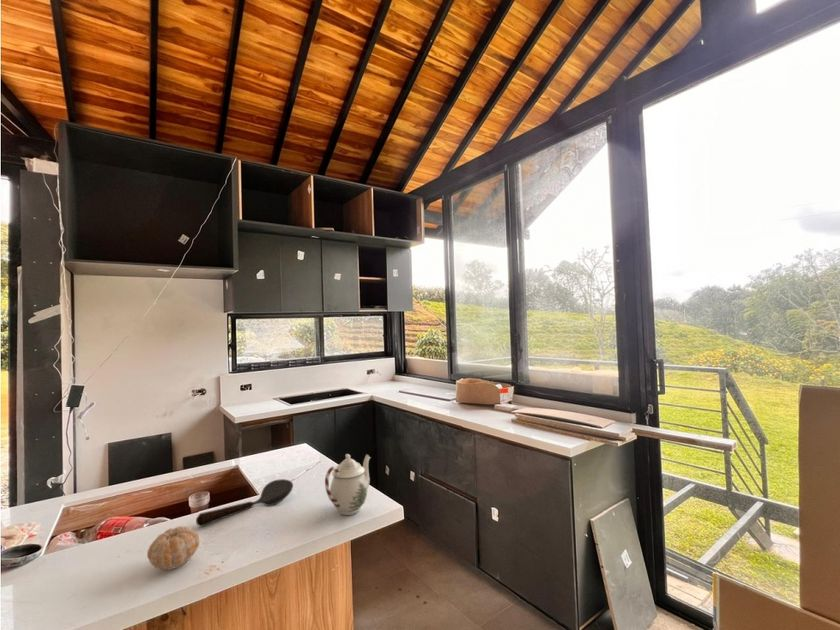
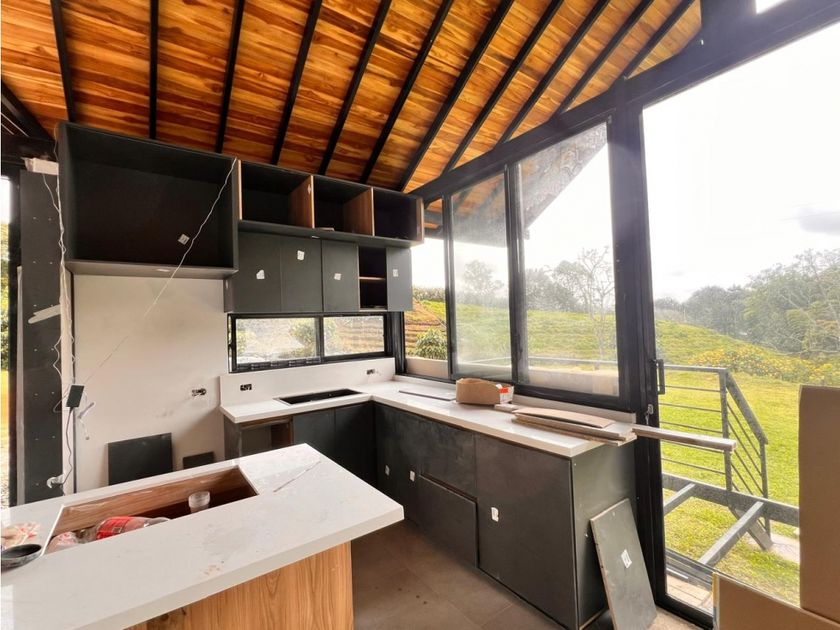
- teapot (349, 481)
- spoon (248, 502)
- fruit (174, 548)
